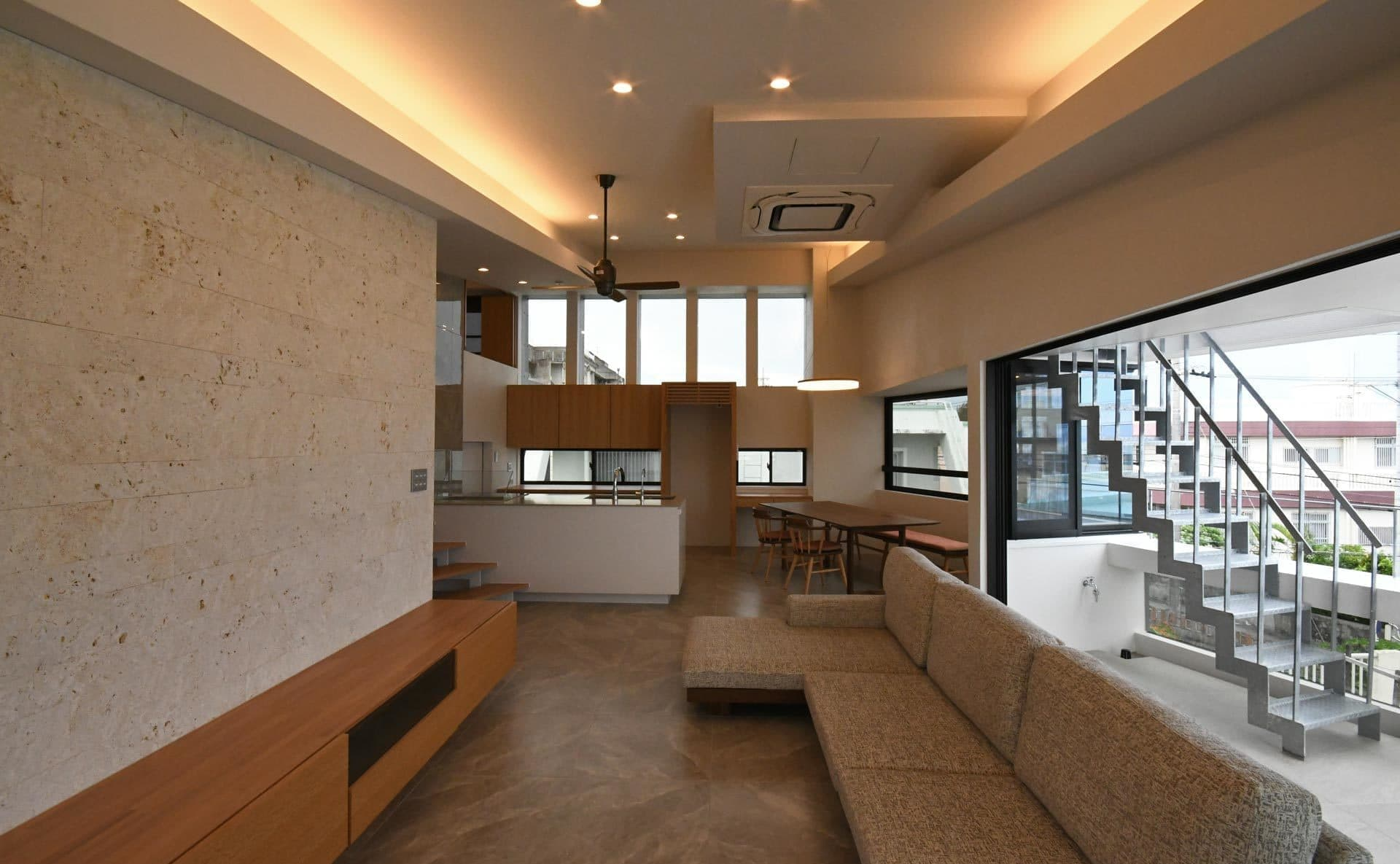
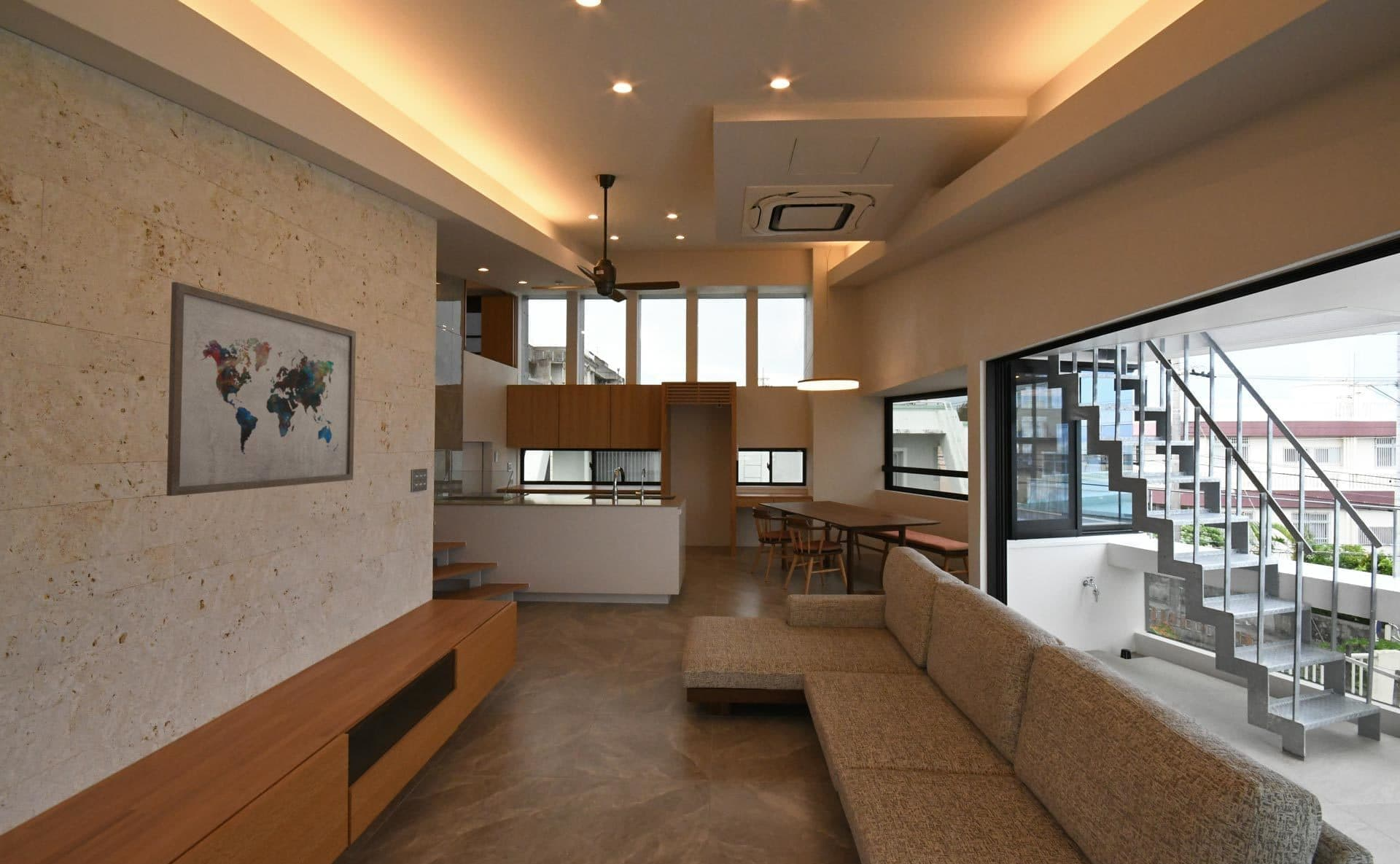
+ wall art (279, 398)
